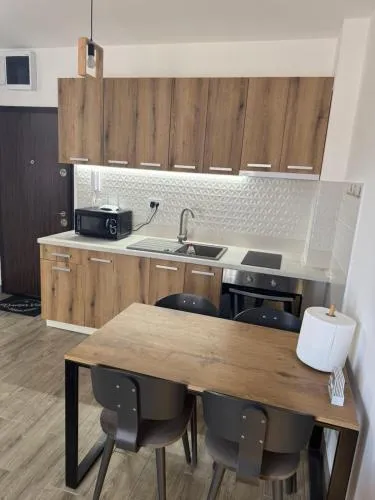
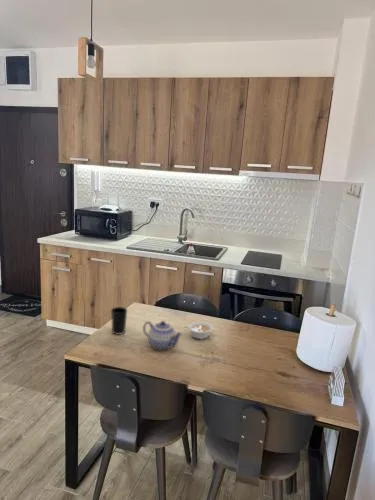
+ teapot (162, 333)
+ cup (118, 321)
+ legume (199, 330)
